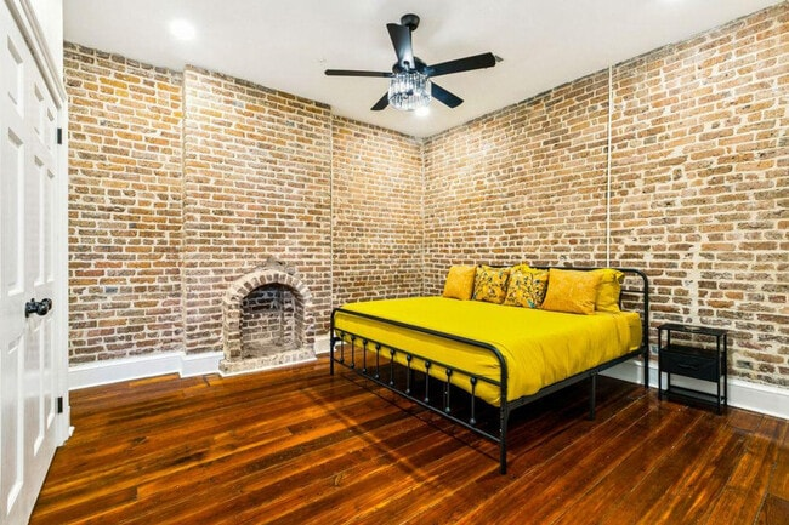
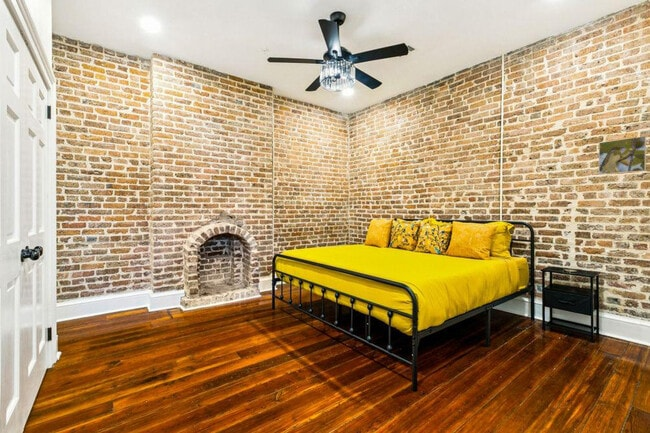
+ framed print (621, 156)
